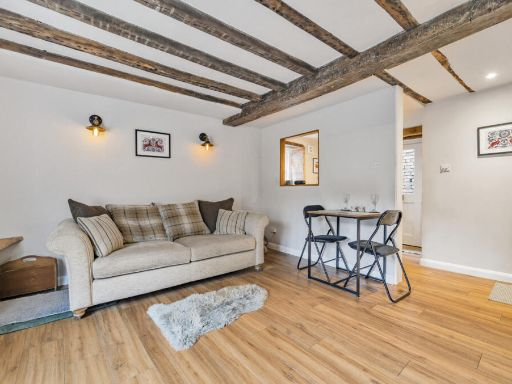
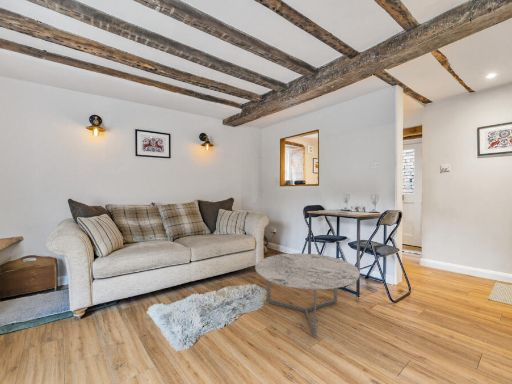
+ coffee table (305, 288)
